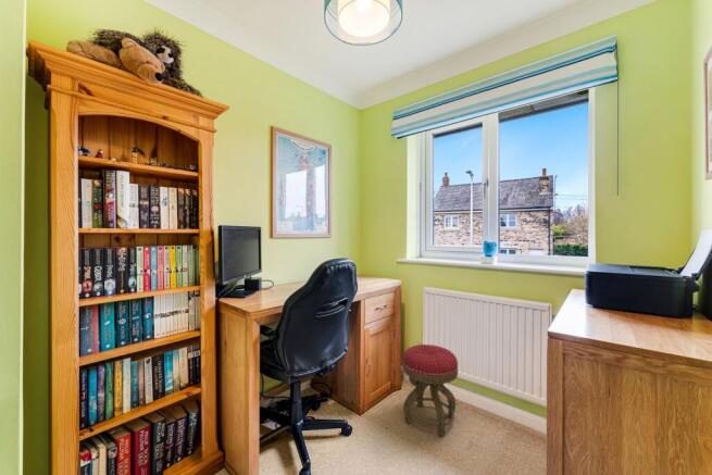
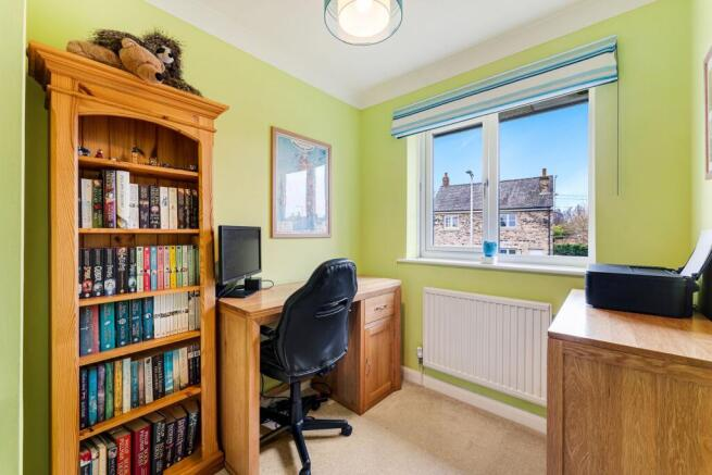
- stool (429, 385)
